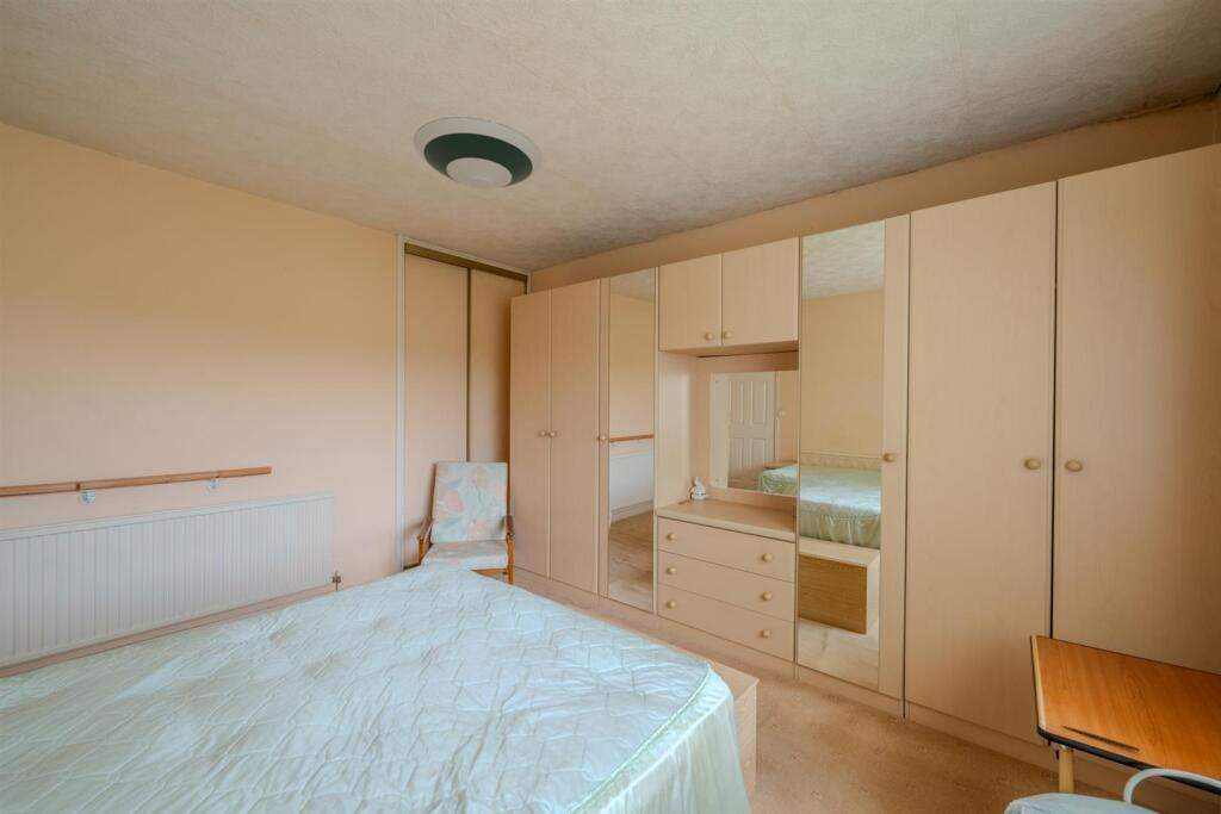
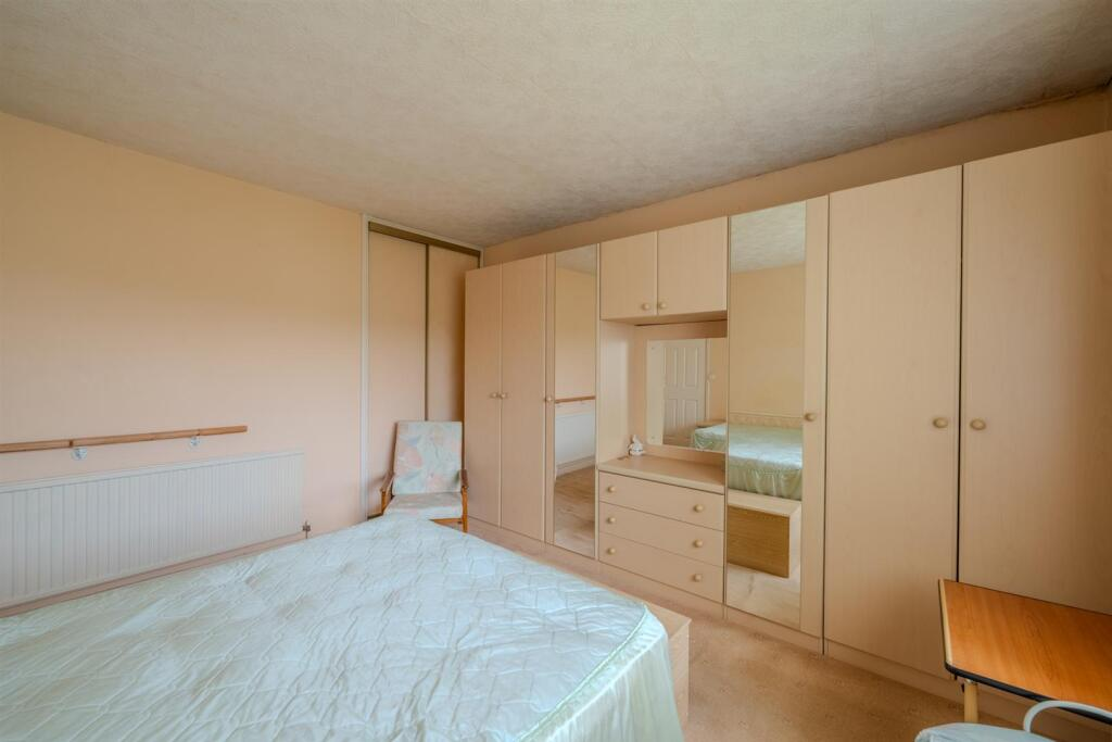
- pen (1098, 737)
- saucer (479, 168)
